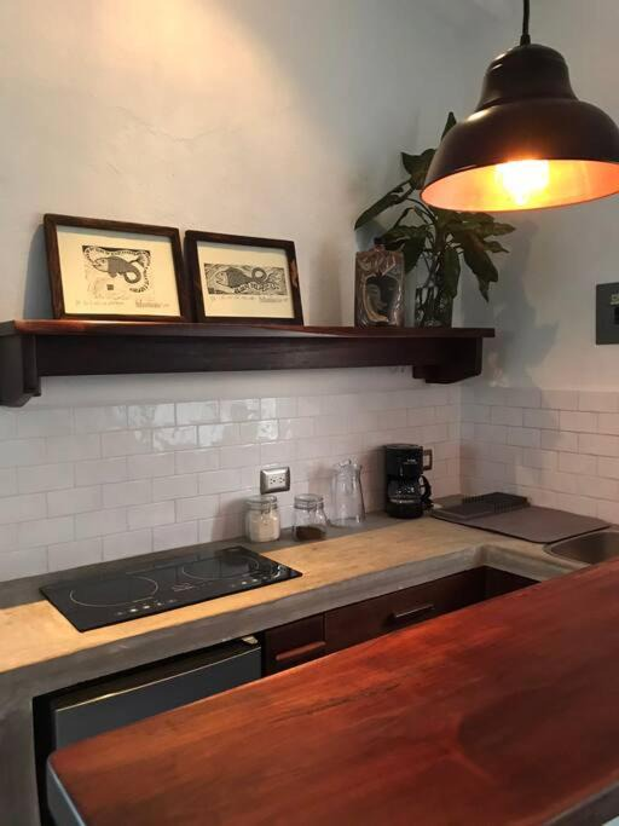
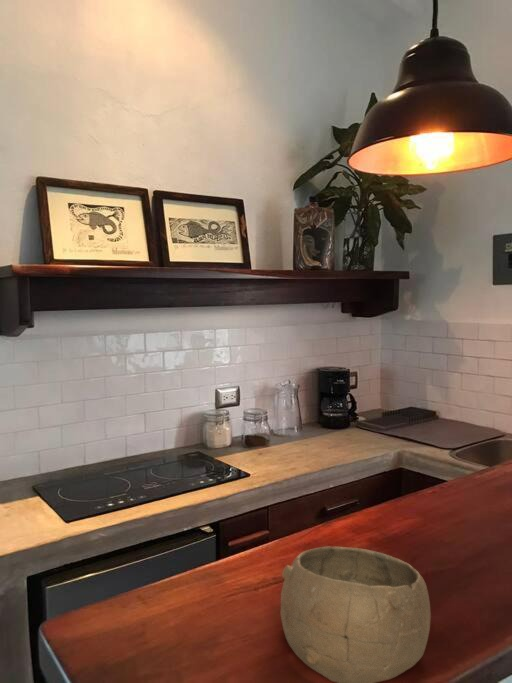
+ bowl (353, 600)
